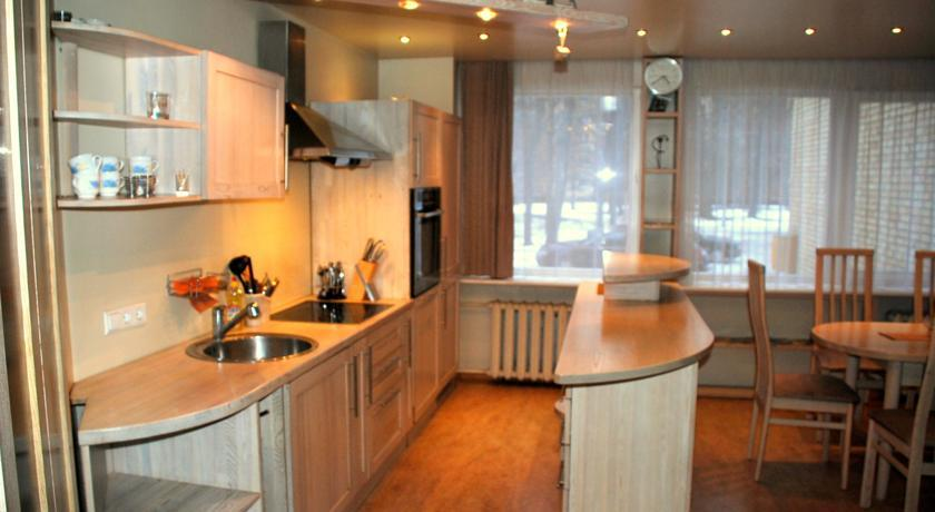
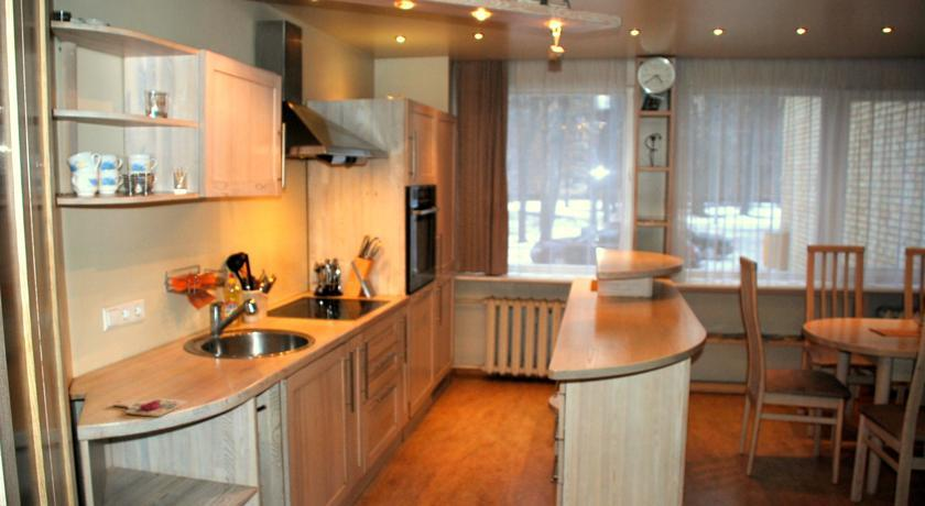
+ cutting board (144, 403)
